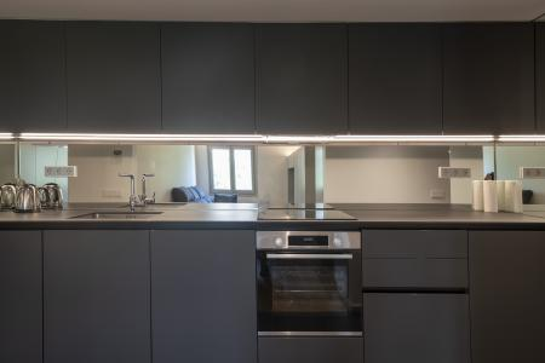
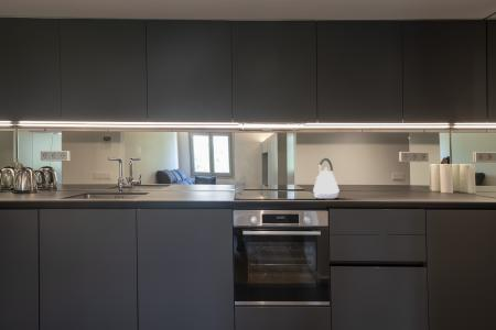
+ kettle (325, 177)
